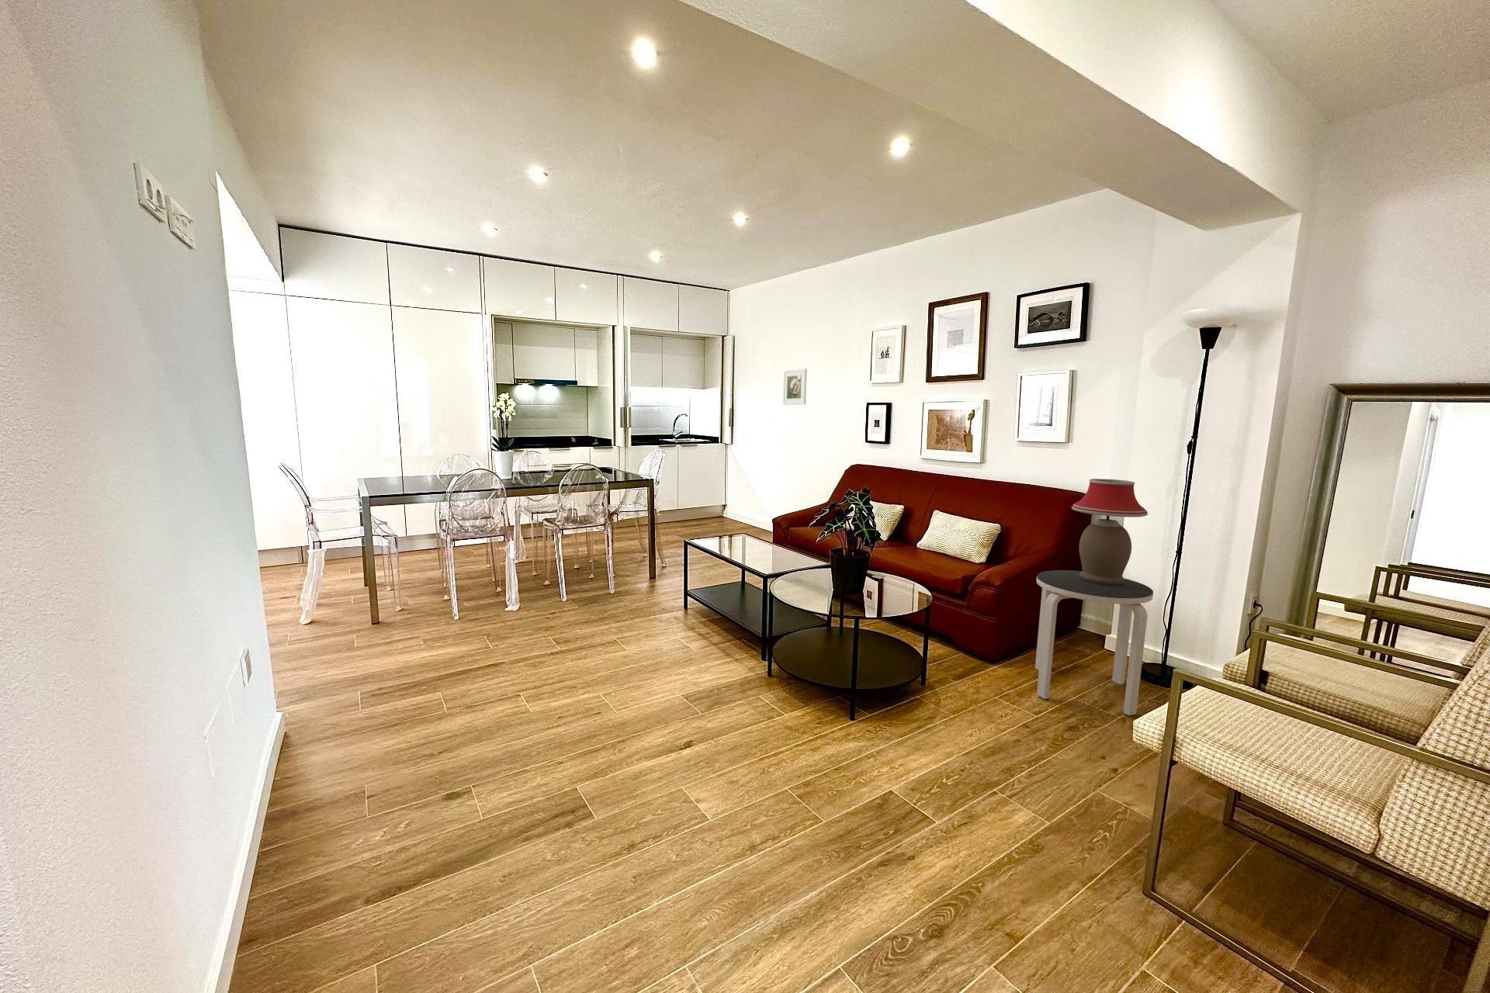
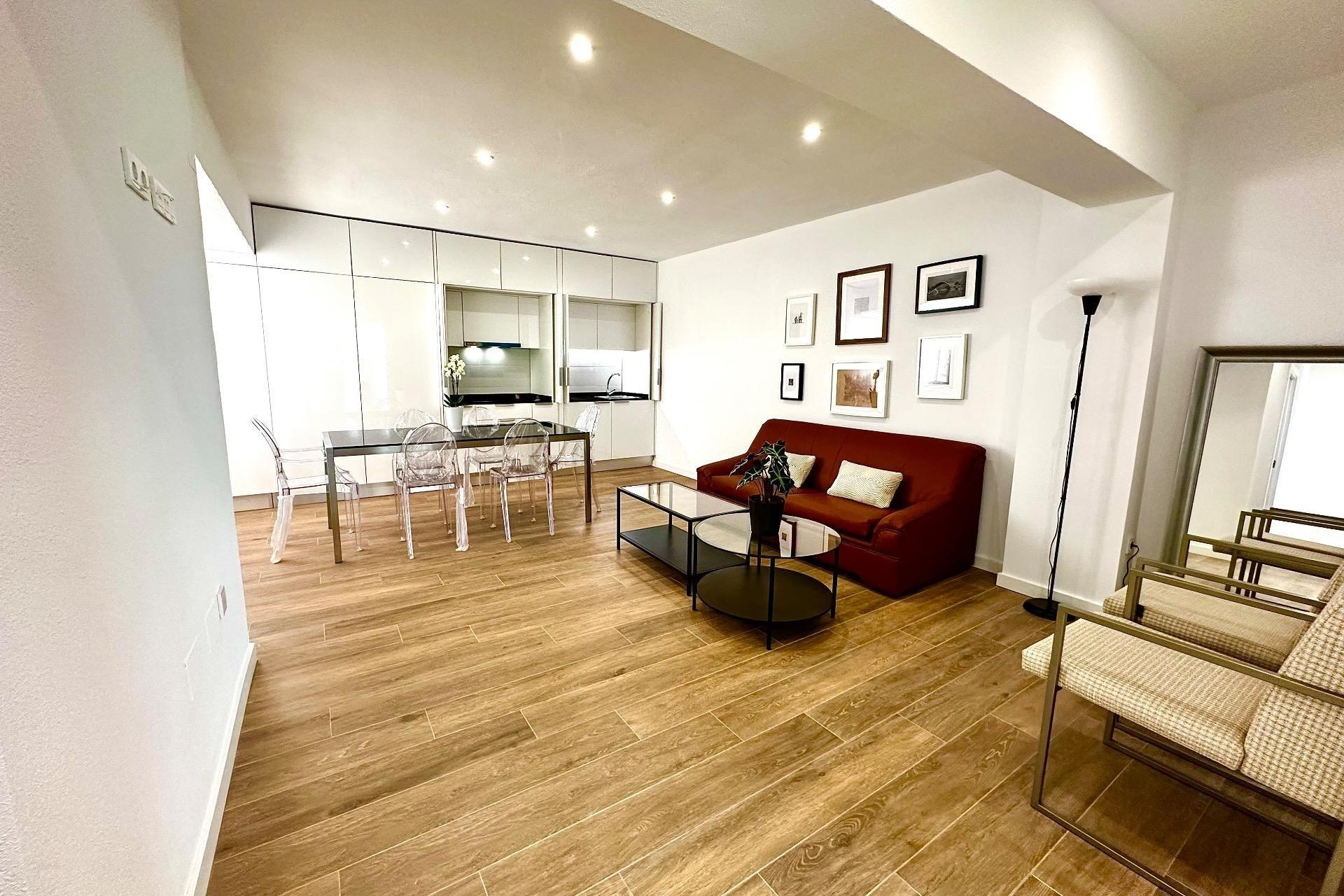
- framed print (794, 387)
- side table (1116, 641)
- table lamp (1105, 530)
